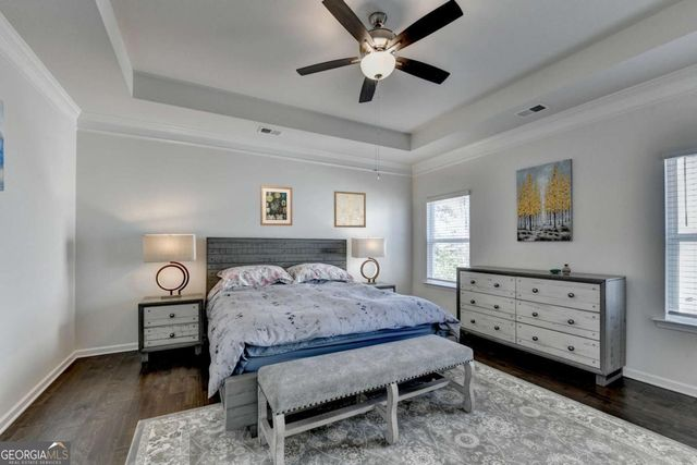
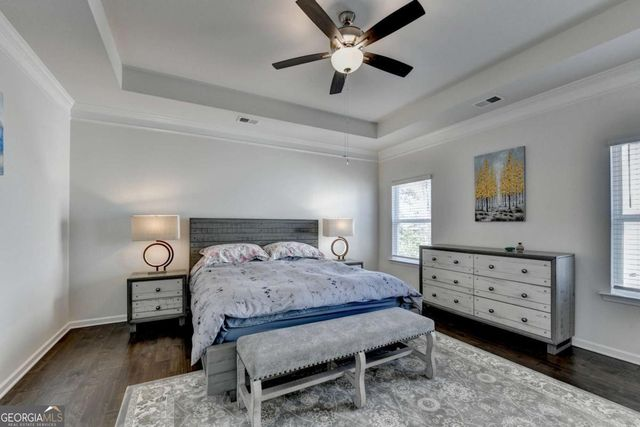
- wall art (277, 206)
- wall art (348, 209)
